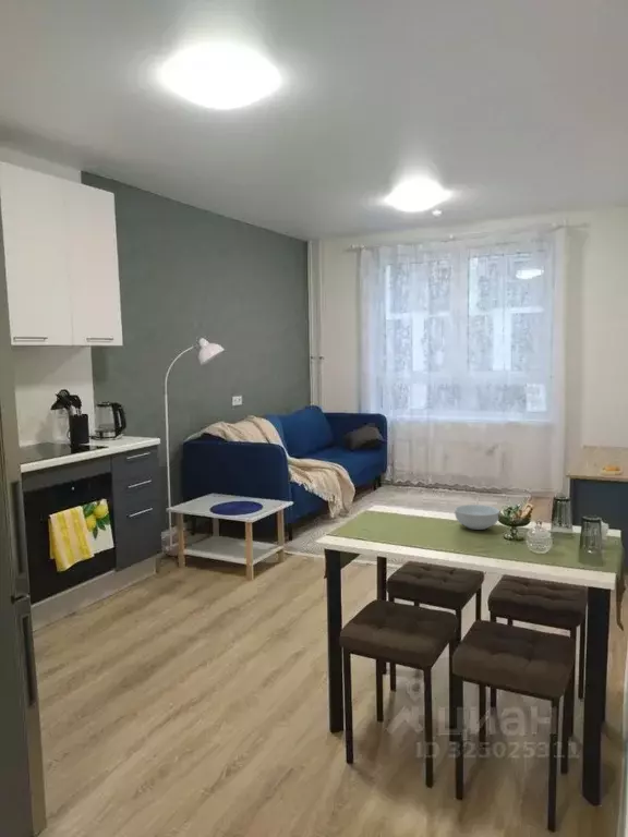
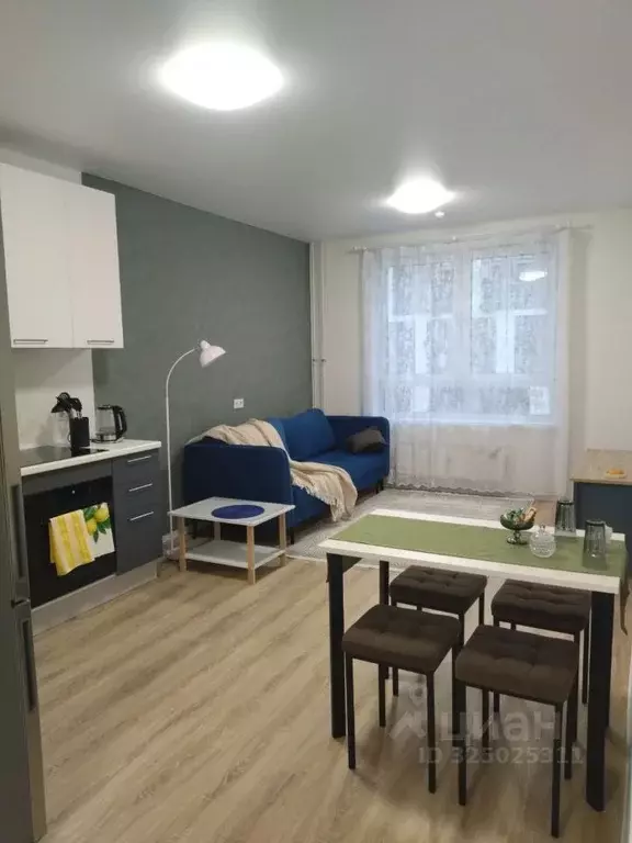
- cereal bowl (476, 518)
